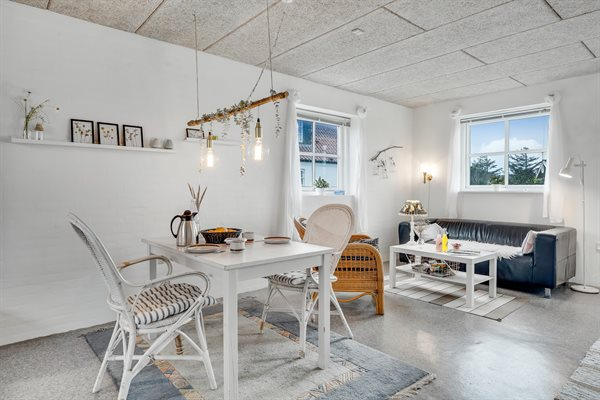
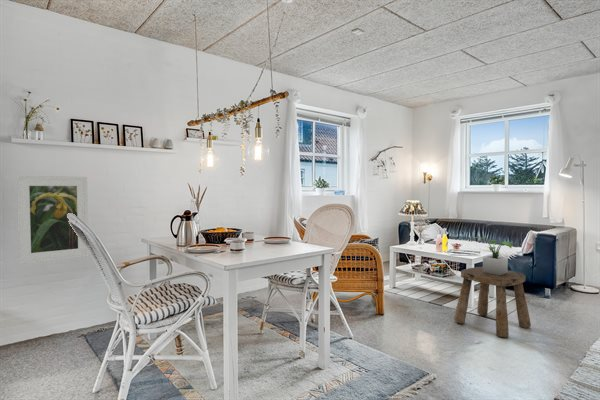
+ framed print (54, 218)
+ stool (496, 298)
+ potted plant (493, 254)
